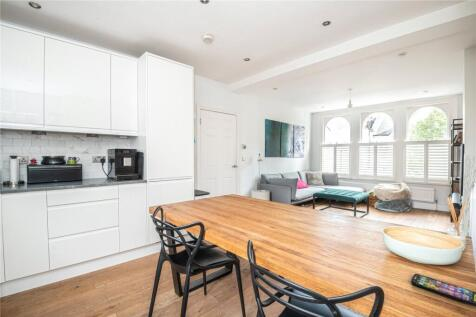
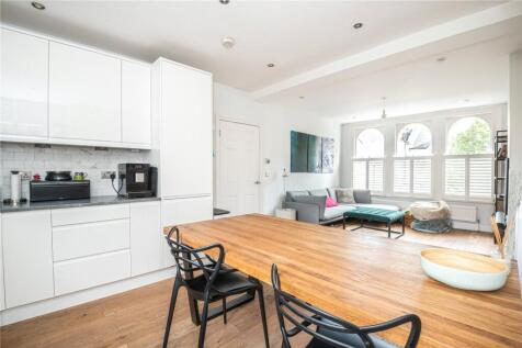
- smartphone (443, 288)
